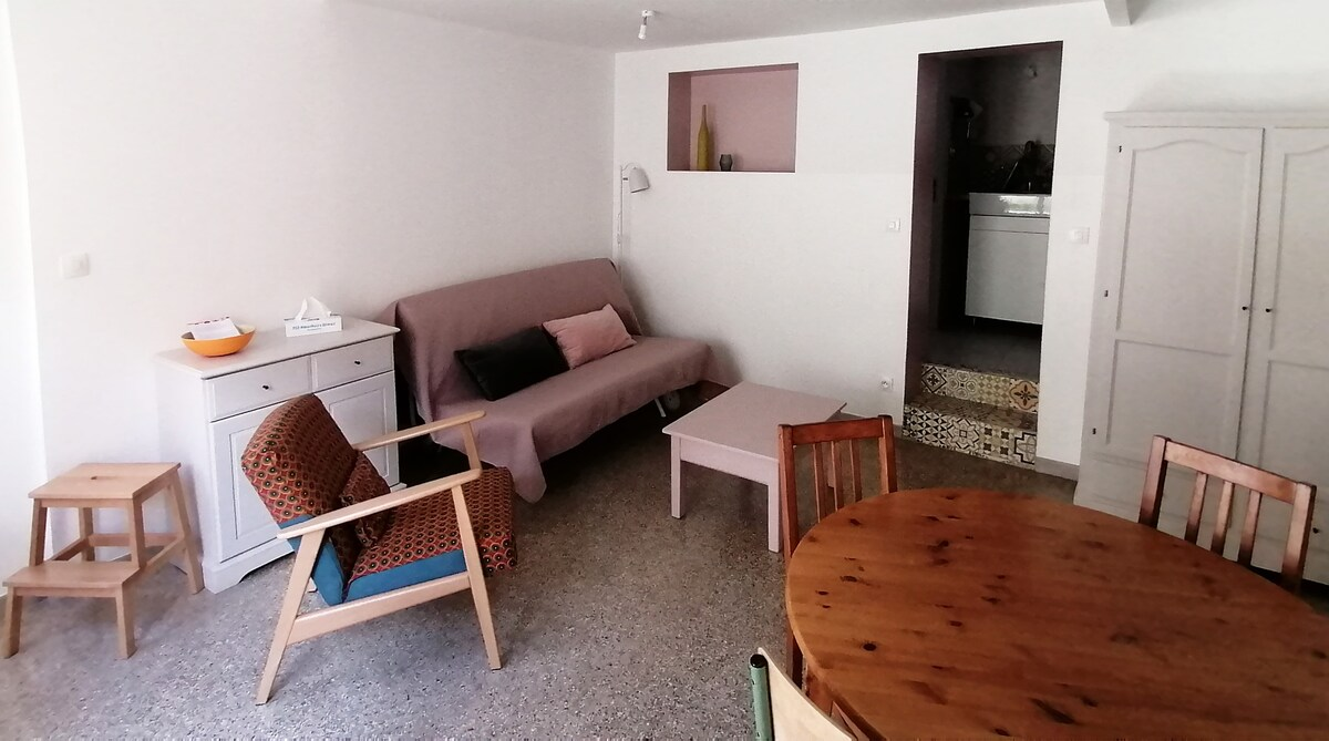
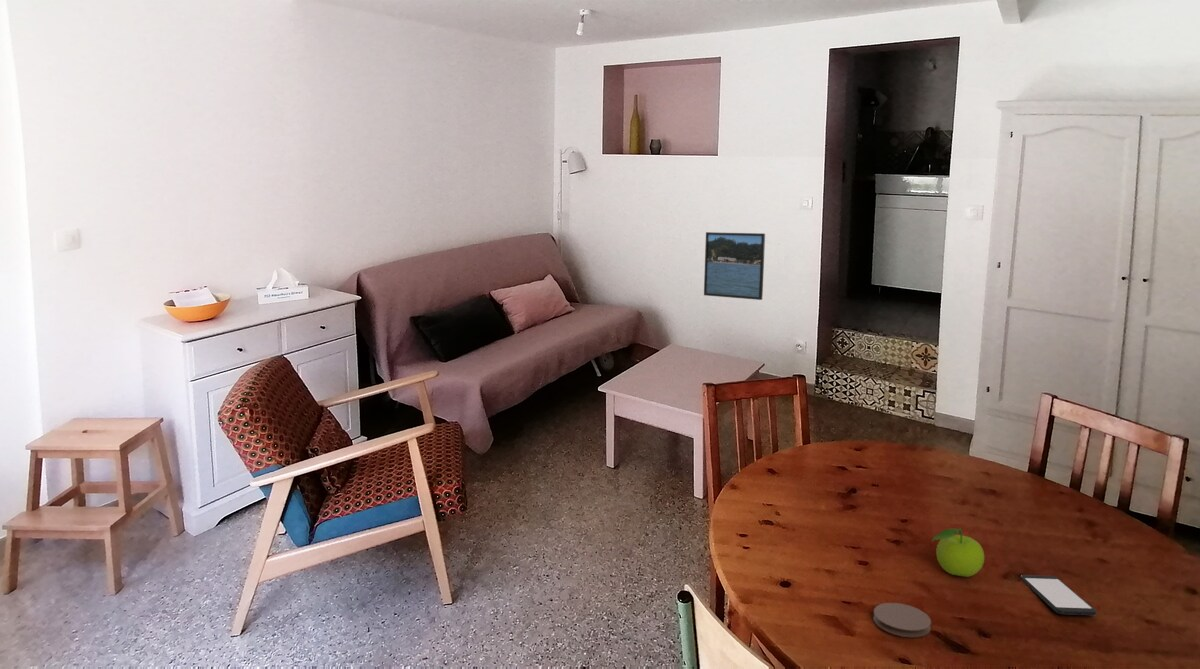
+ fruit (953, 551)
+ coaster (901, 619)
+ smartphone (1056, 594)
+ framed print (733, 265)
